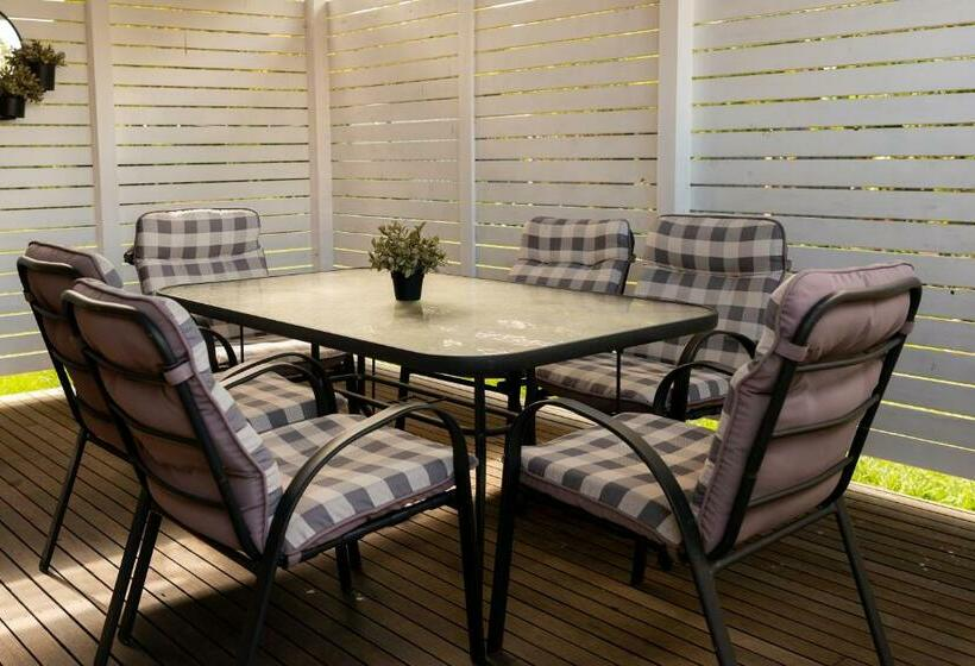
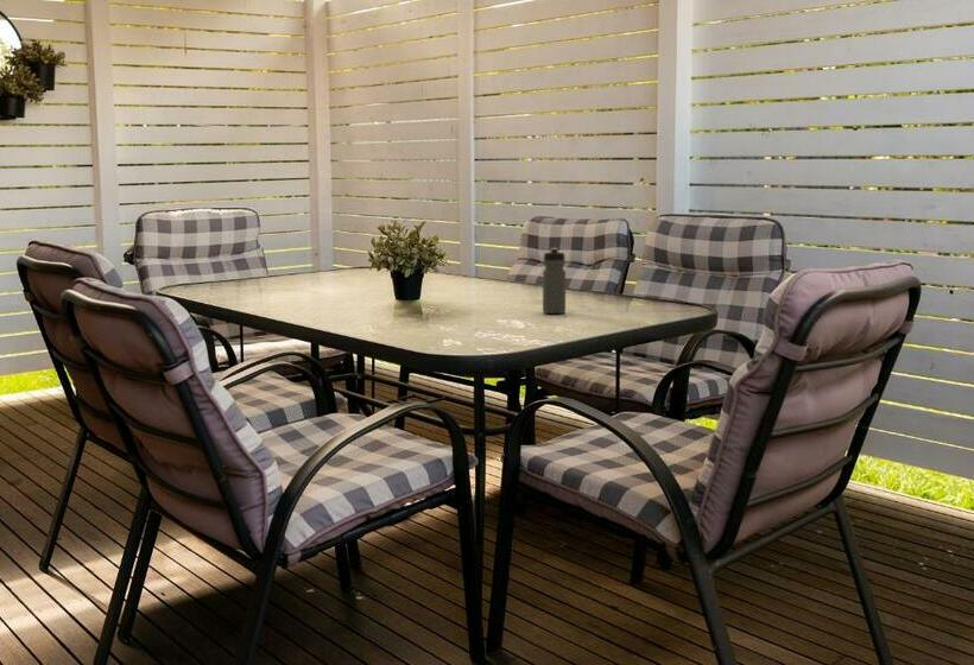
+ water bottle (554, 280)
